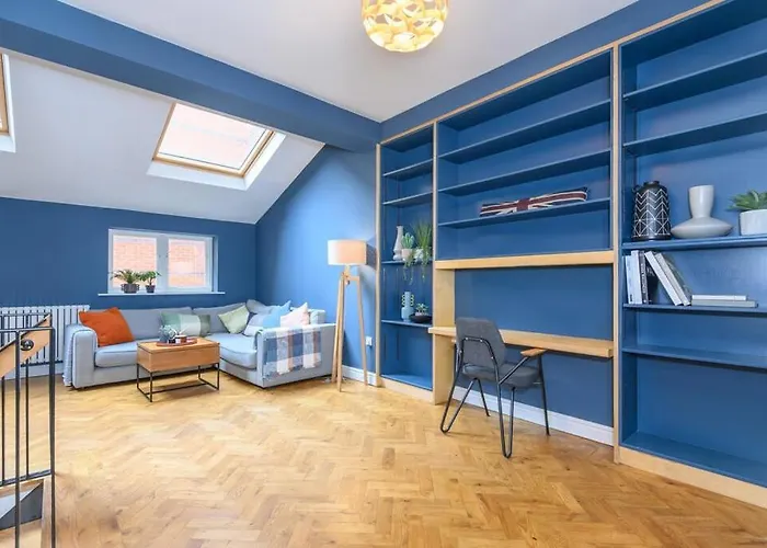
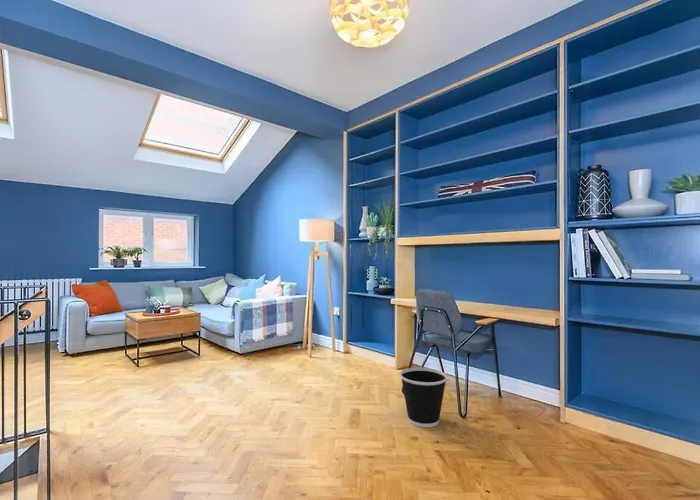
+ wastebasket (423, 397)
